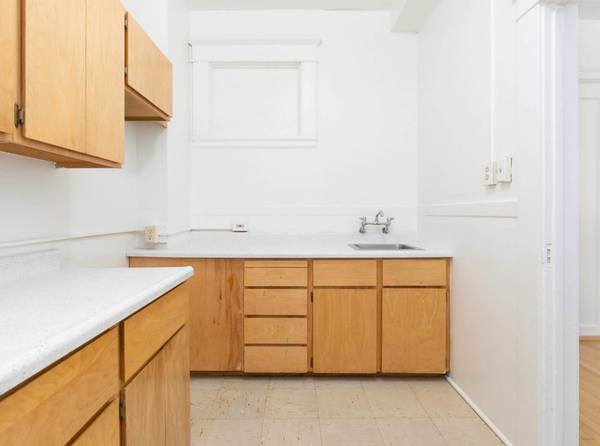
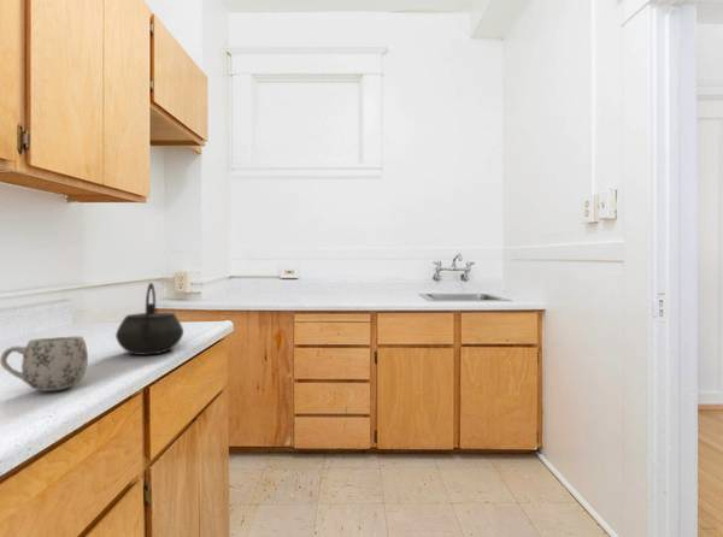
+ kettle (149, 317)
+ mug (45, 364)
